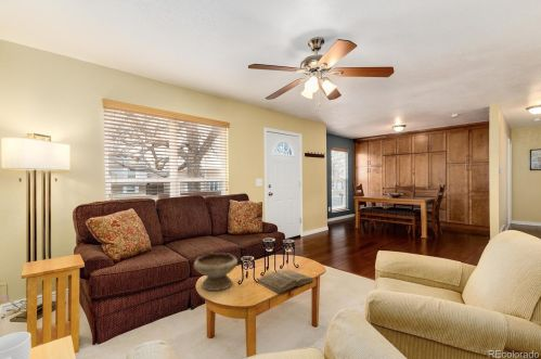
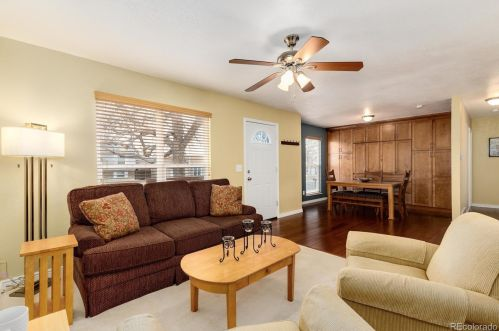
- bowl (216, 270)
- book (285, 278)
